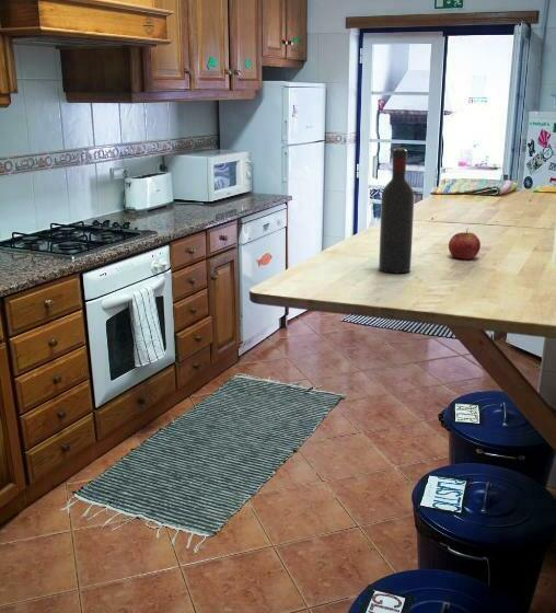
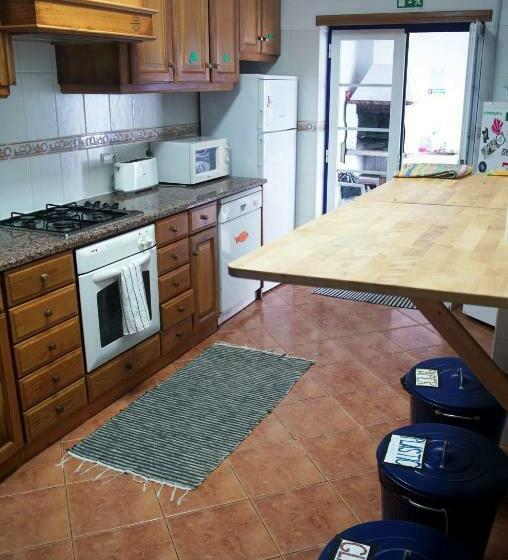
- apple (464, 242)
- wine bottle (396, 210)
